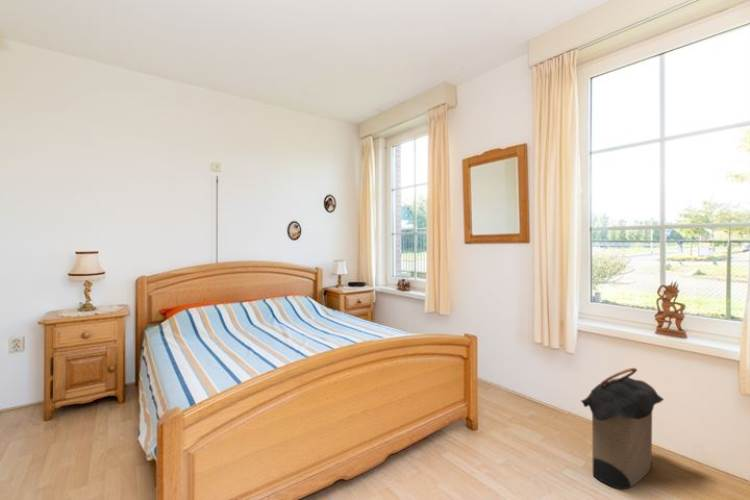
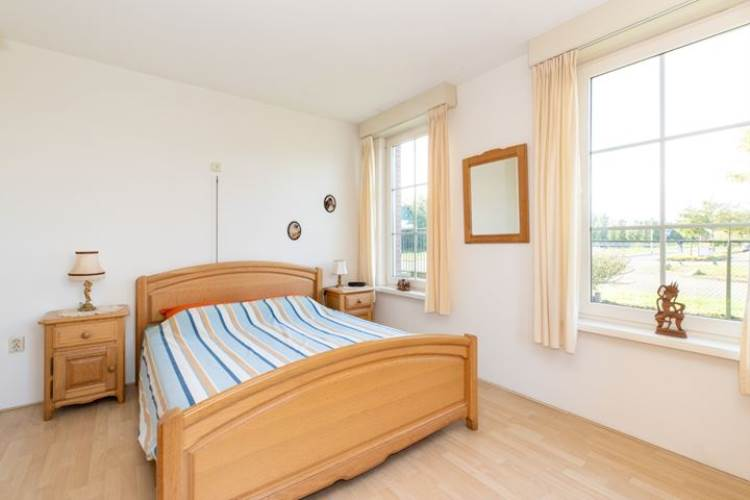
- laundry hamper (620, 414)
